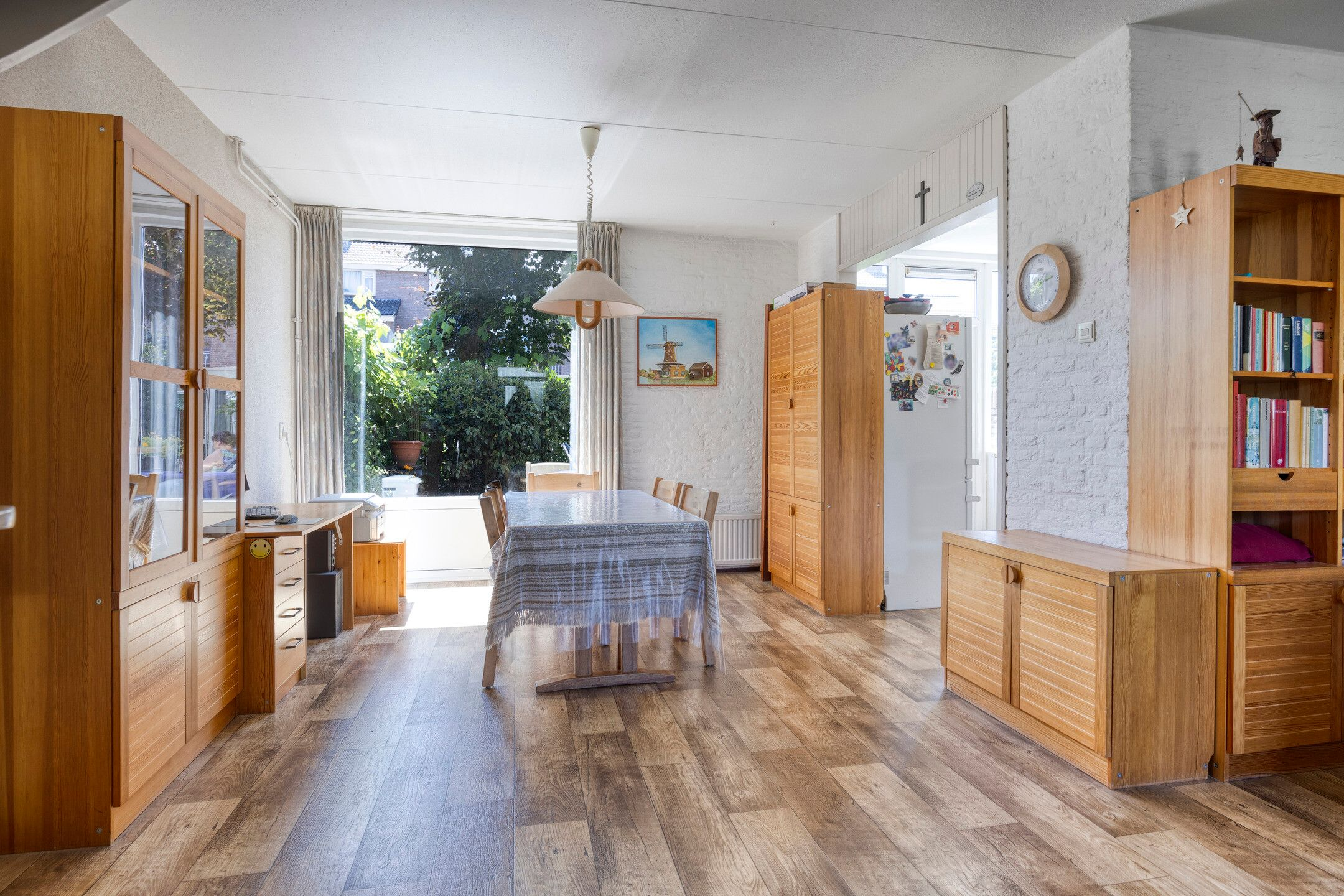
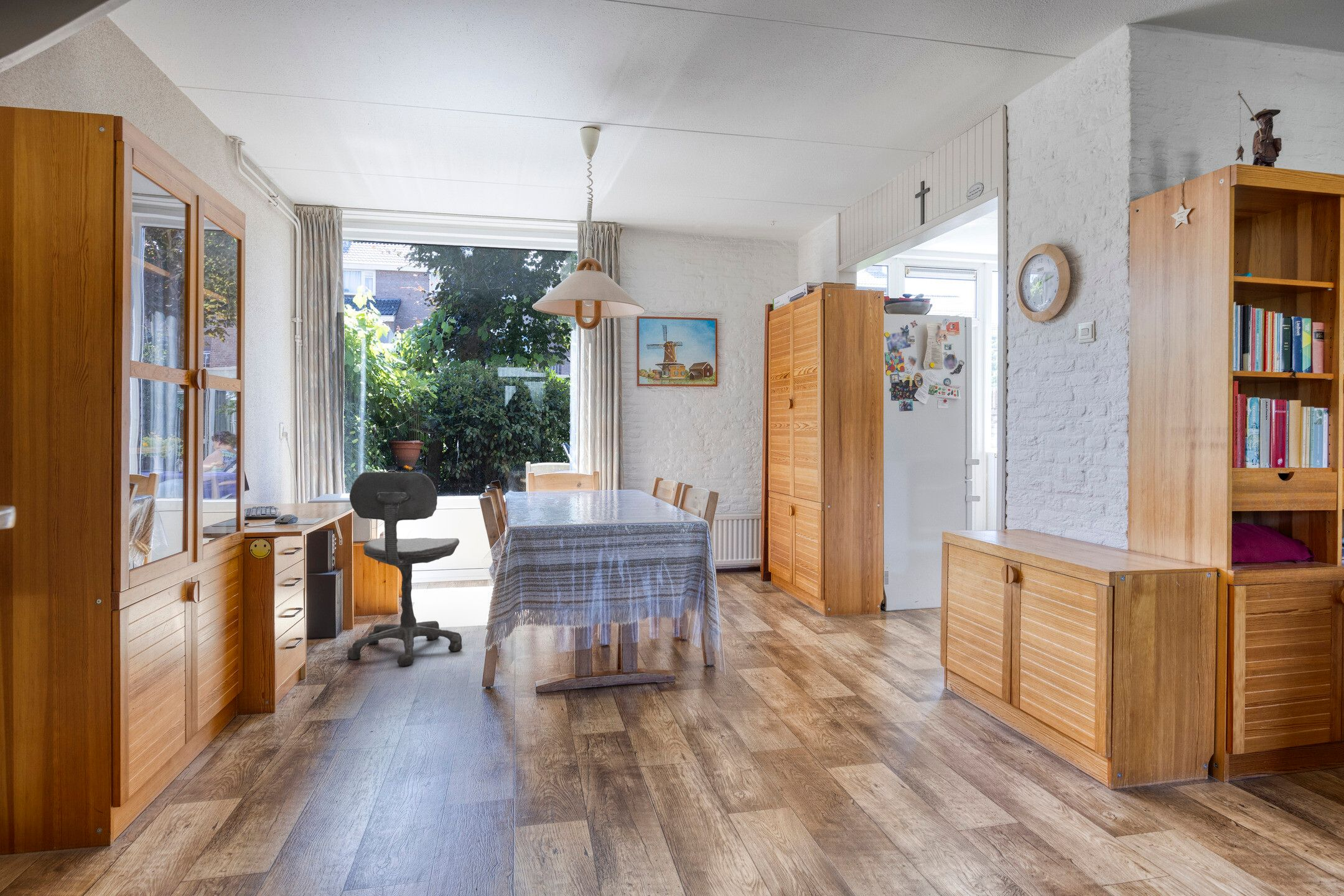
+ office chair (408, 560)
